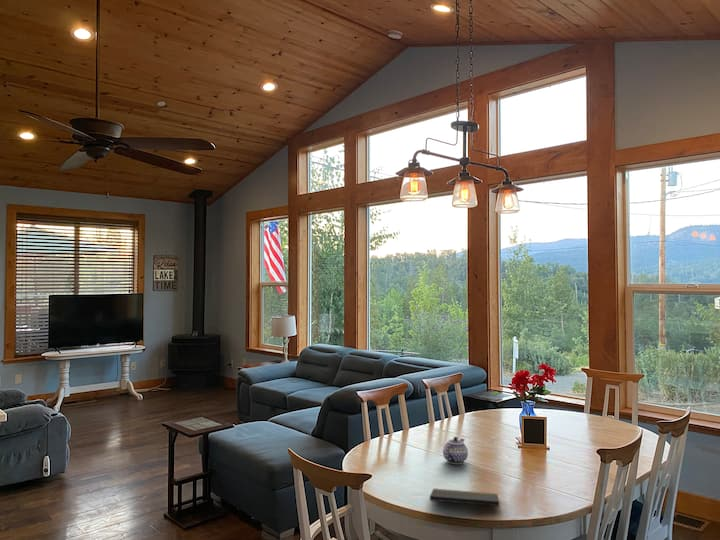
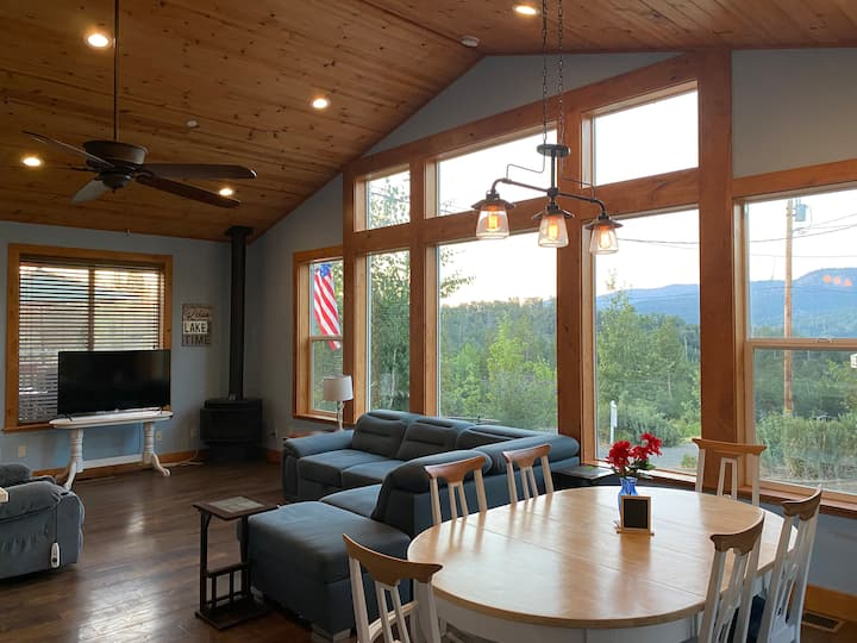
- notepad (464, 496)
- teapot (455, 449)
